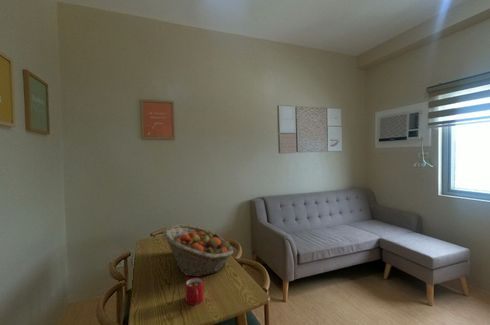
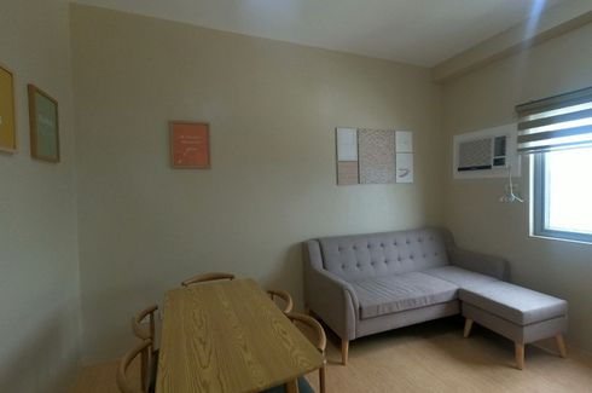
- fruit basket (198, 245)
- mug (195, 293)
